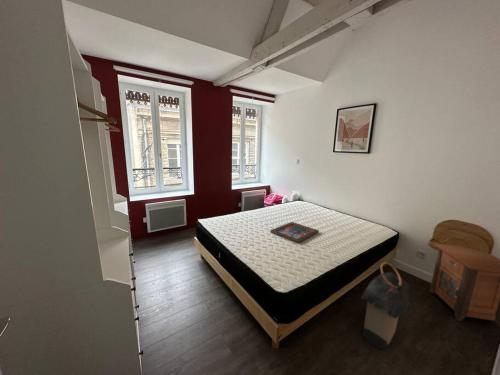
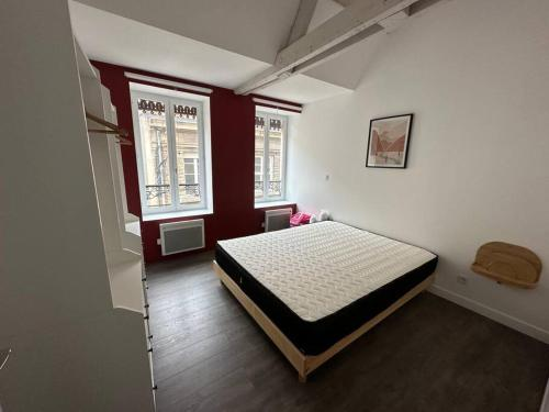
- laundry hamper (386, 301)
- religious icon (294, 231)
- nightstand (467, 282)
